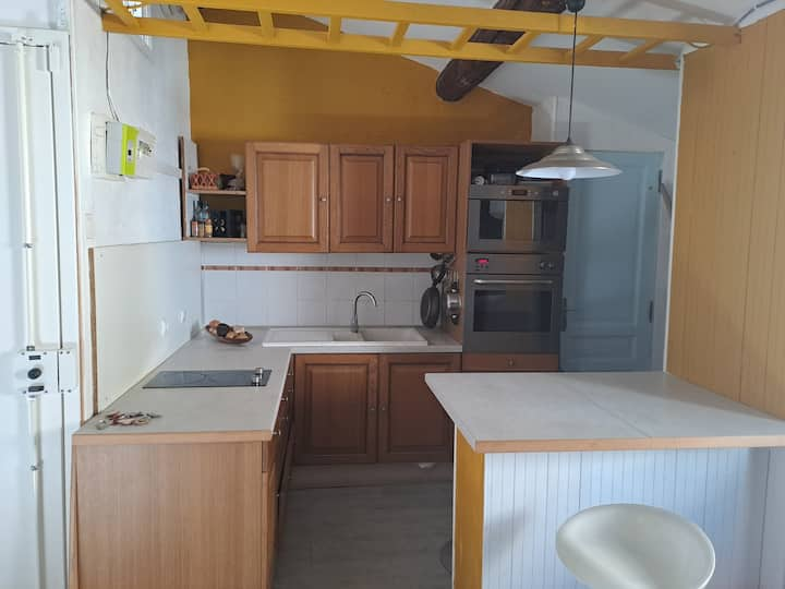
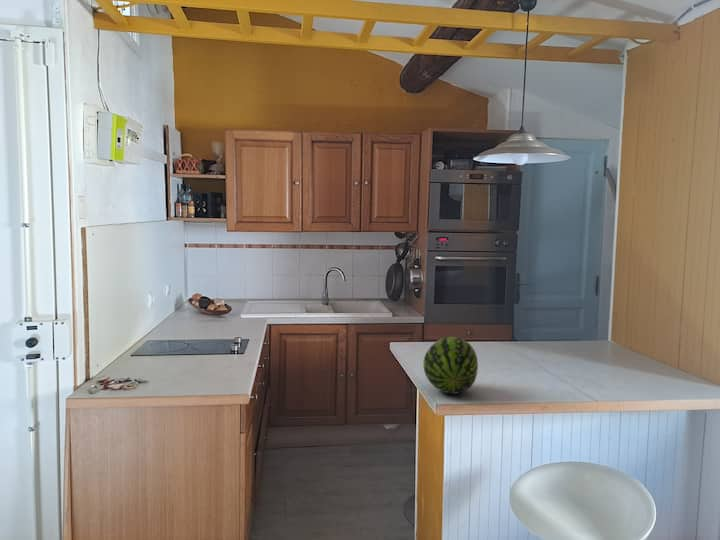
+ fruit (450, 364)
